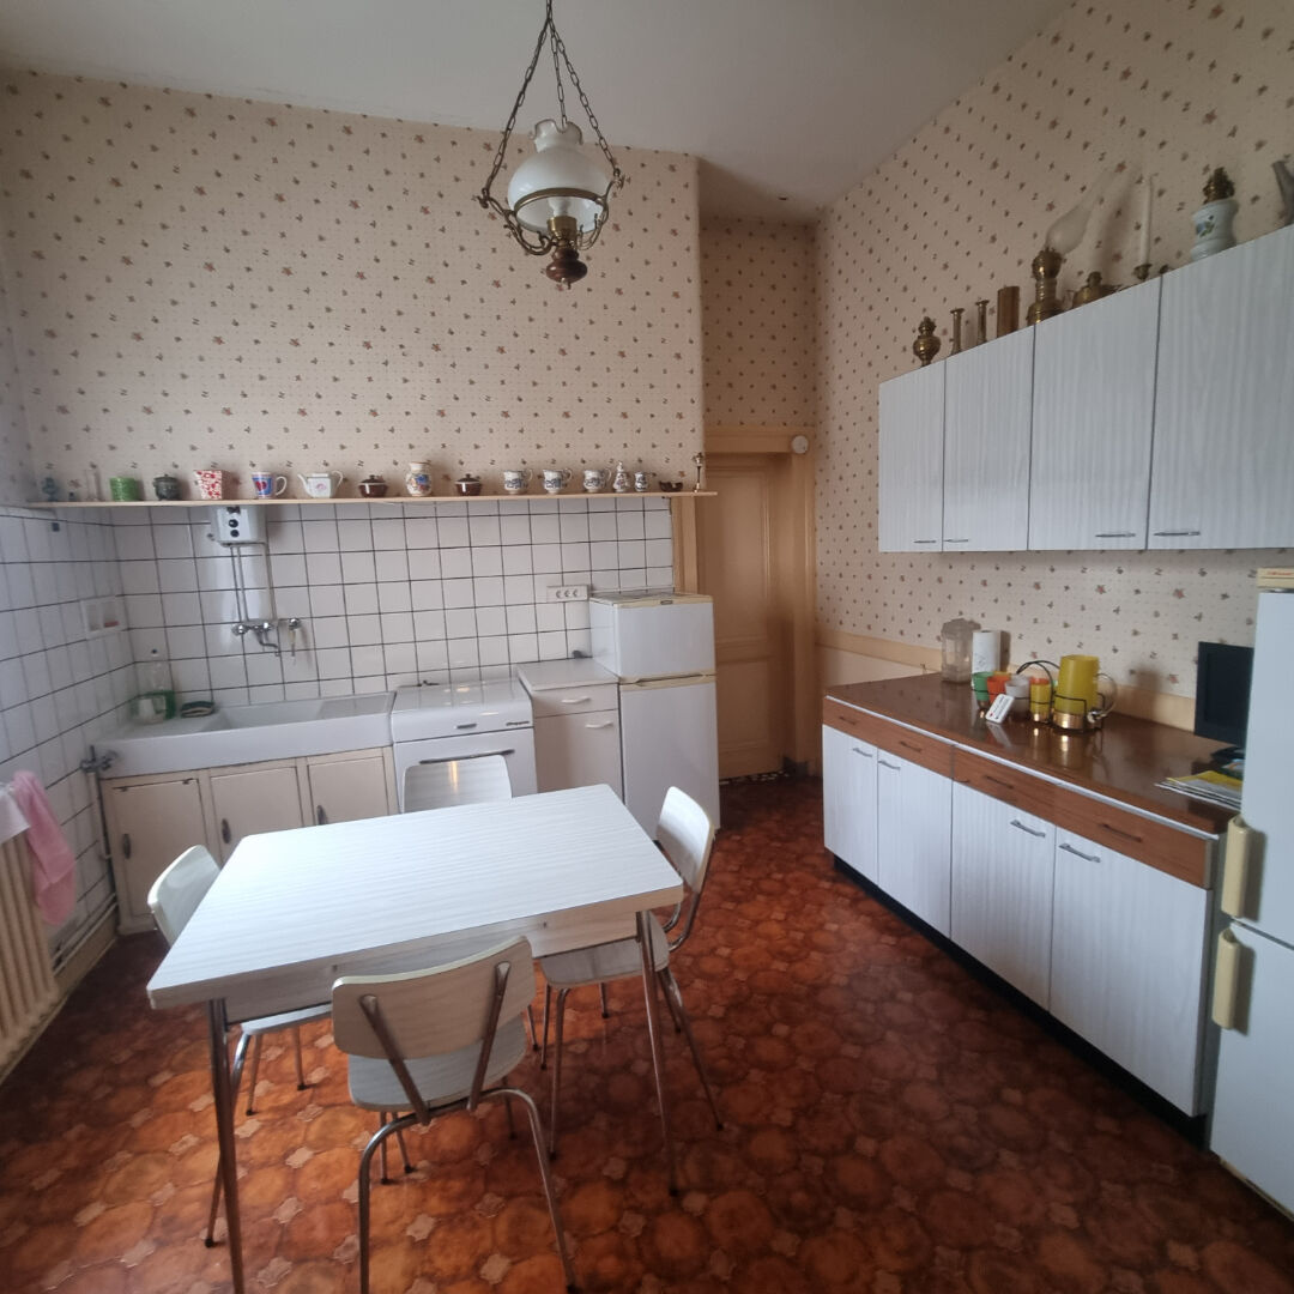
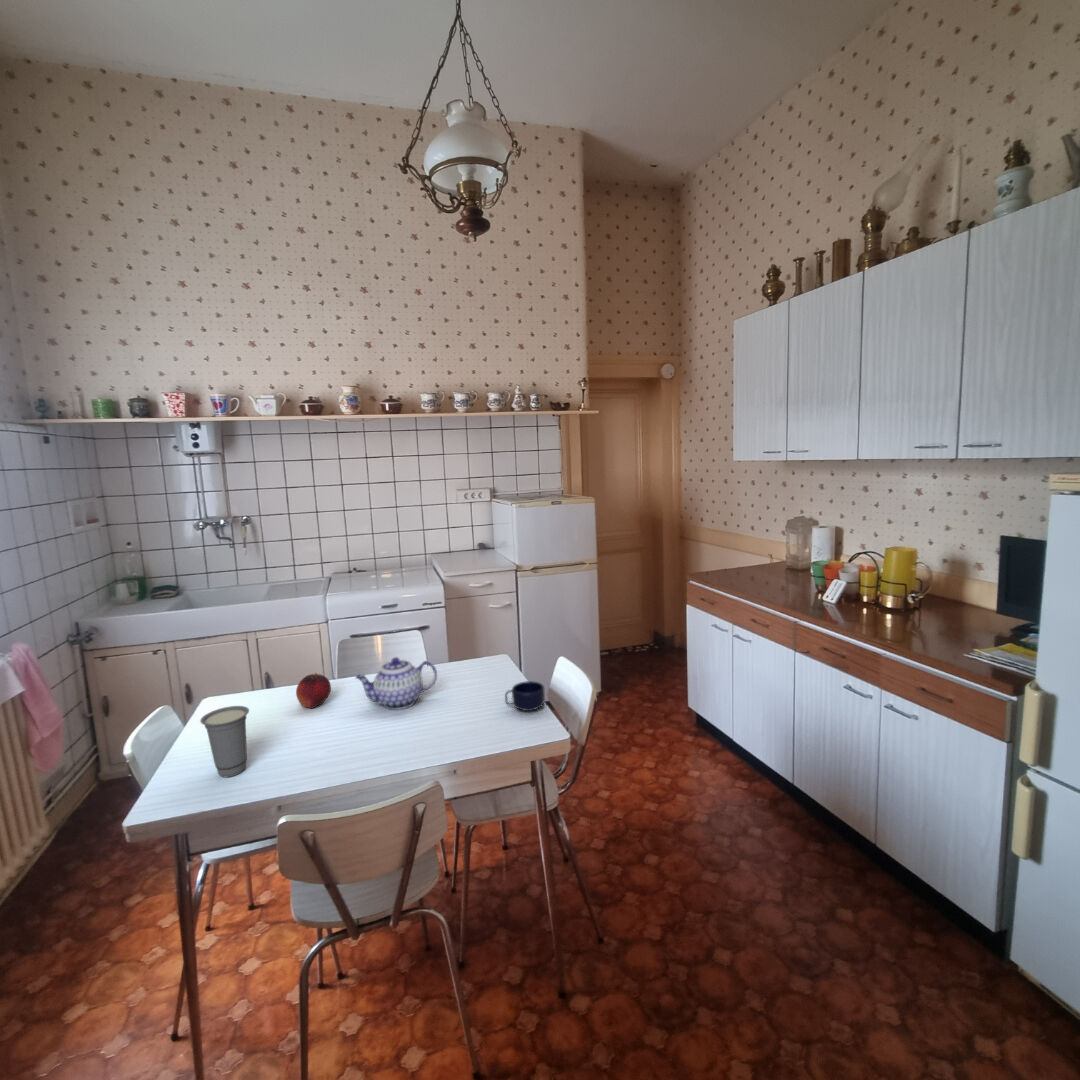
+ teapot (397, 680)
+ cup (228, 743)
+ mug (524, 697)
+ fruit (313, 690)
